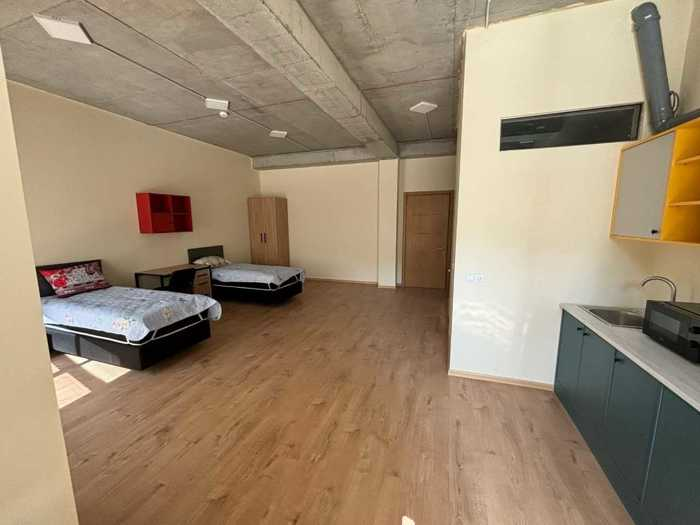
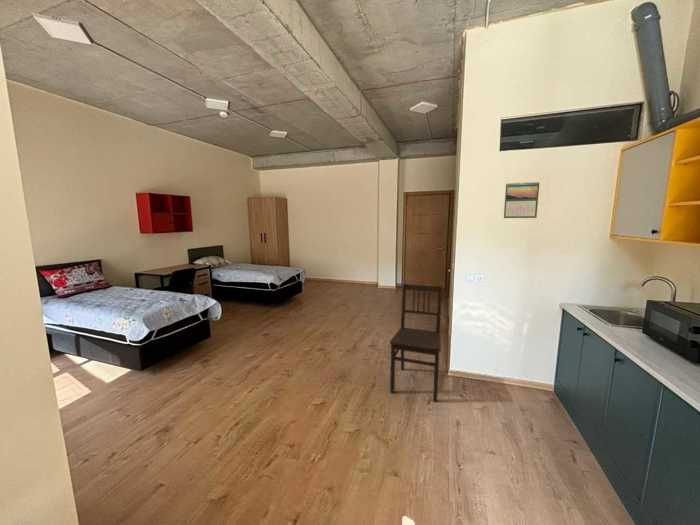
+ calendar (521, 200)
+ dining chair (417, 337)
